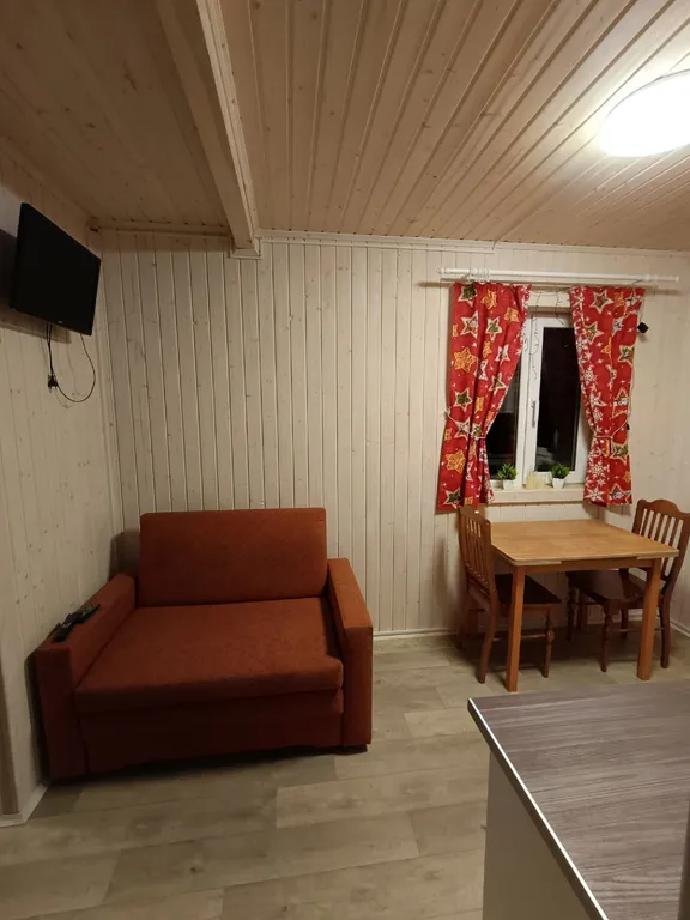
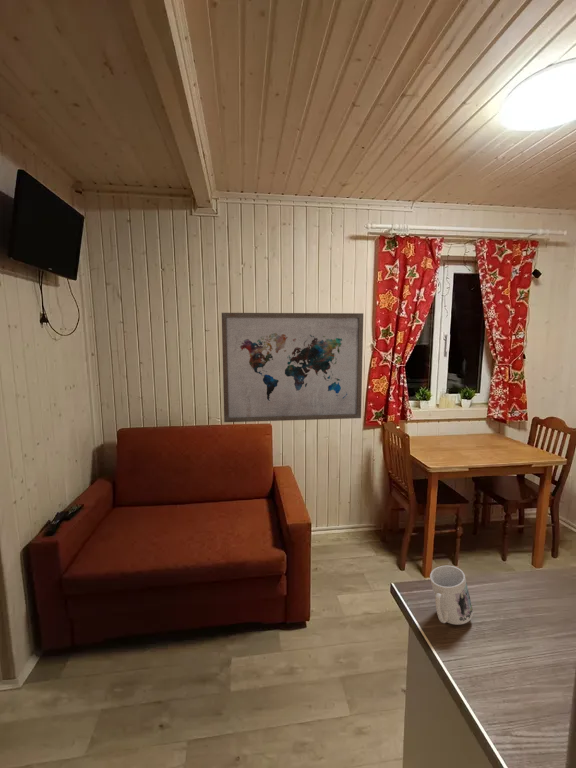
+ wall art (293, 367)
+ mug (451, 597)
